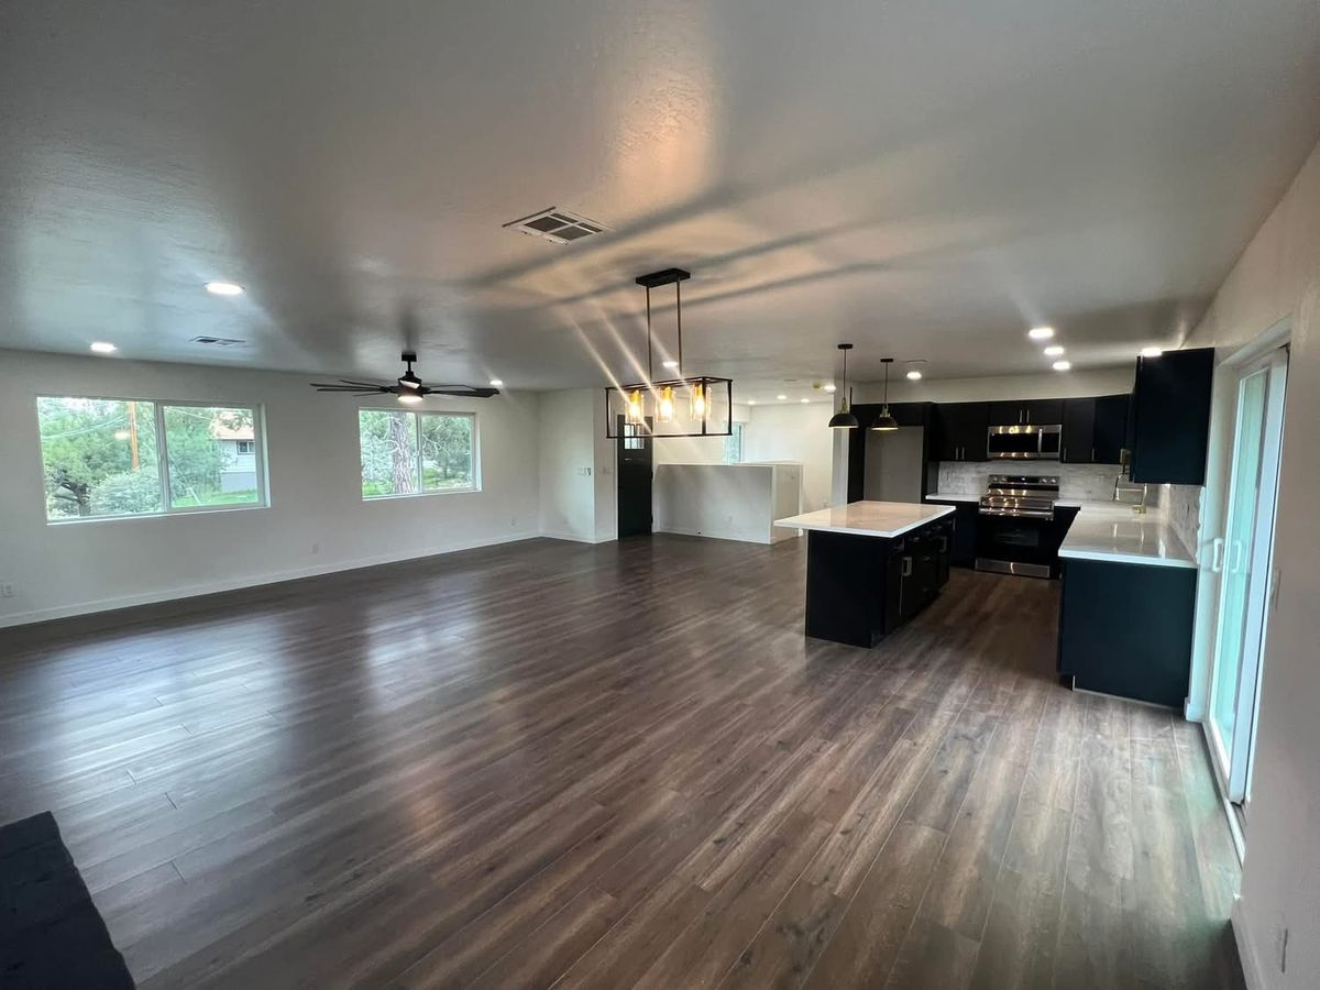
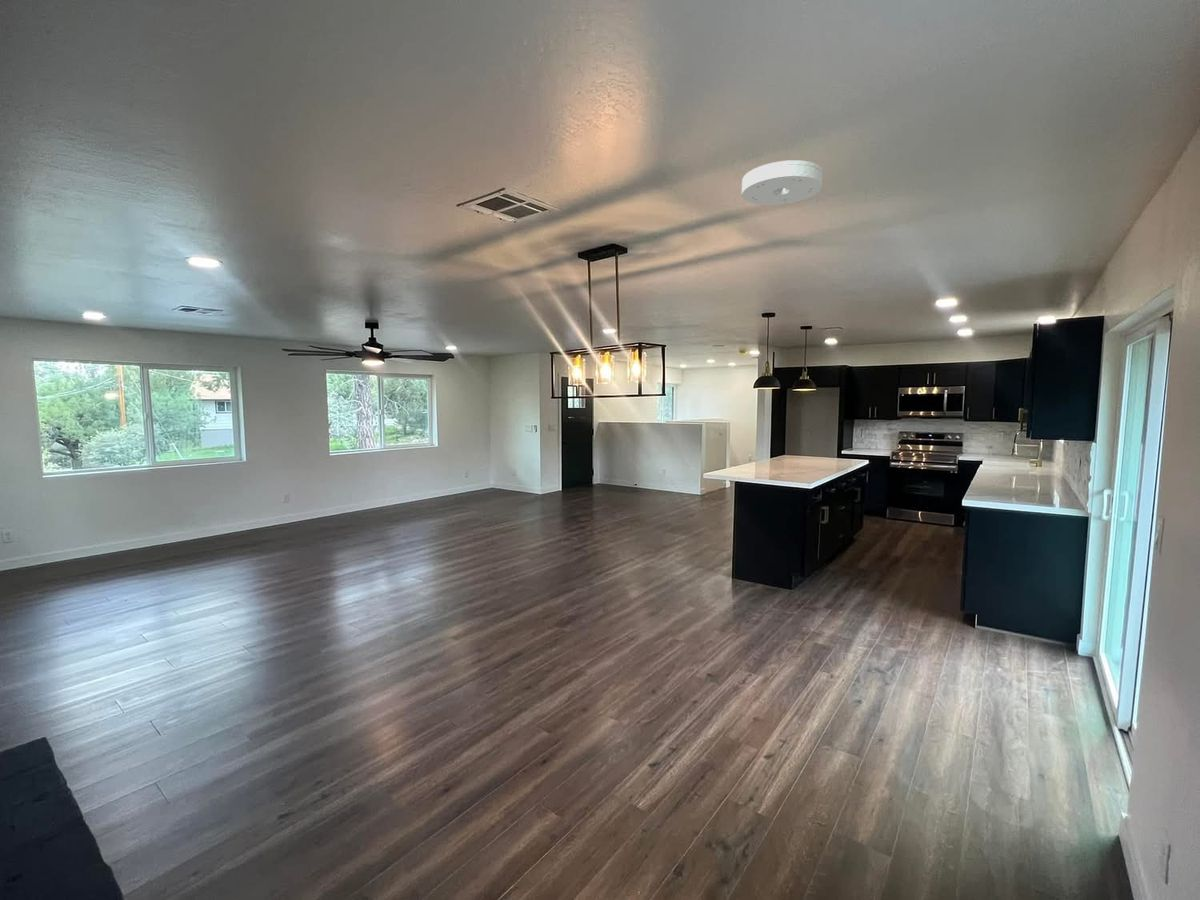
+ smoke detector (781, 184)
